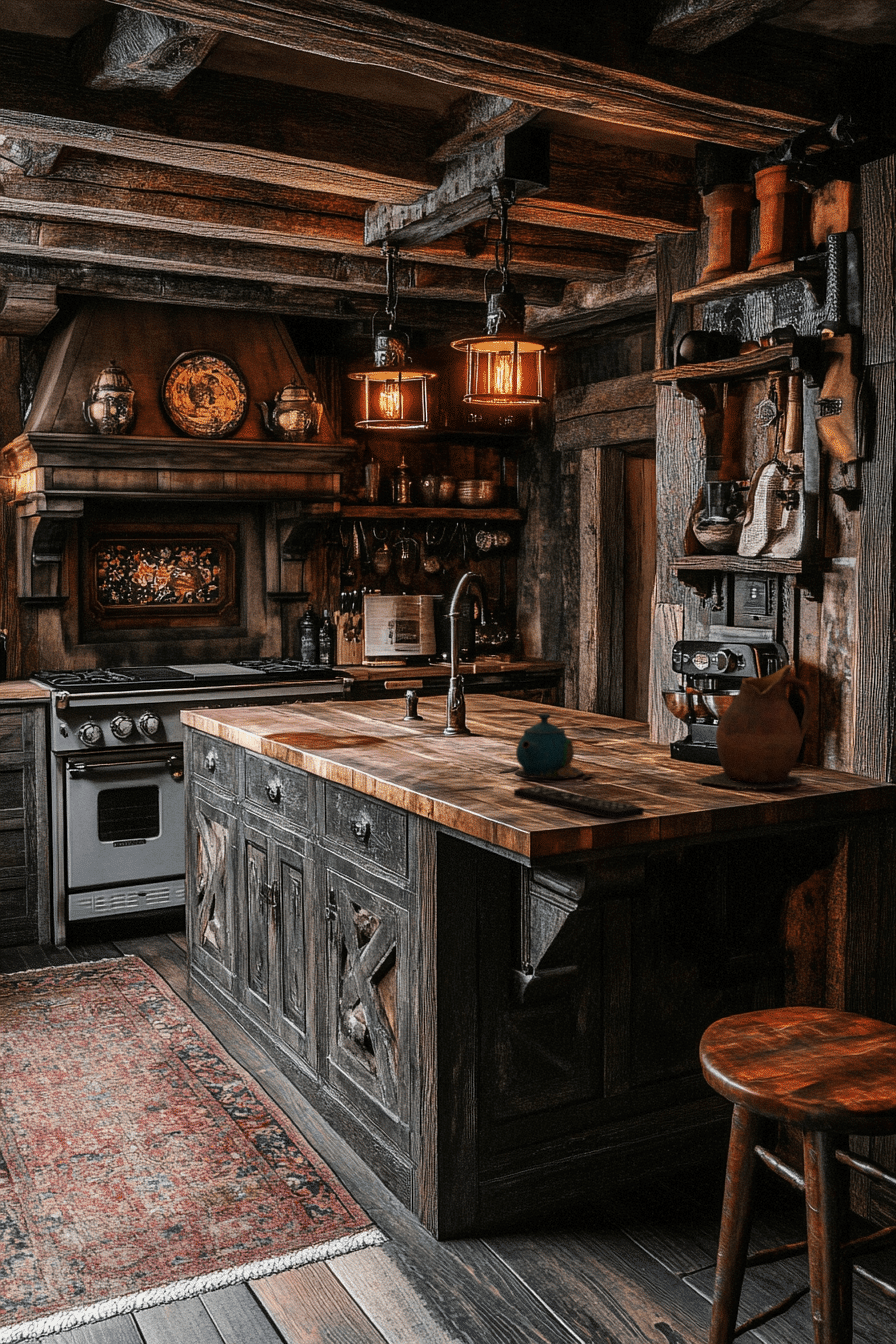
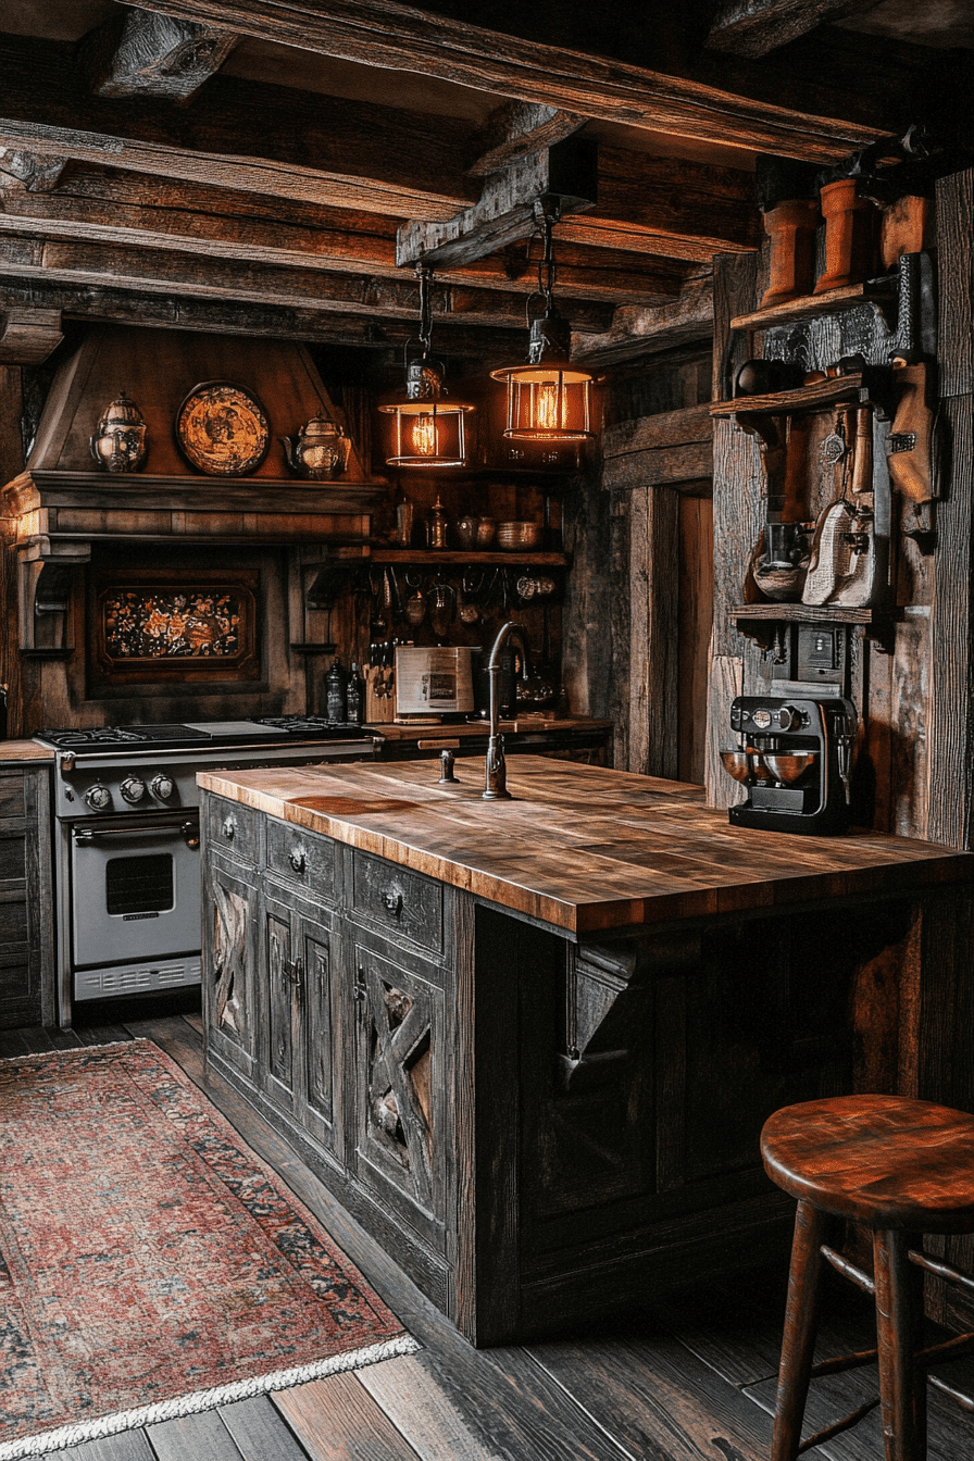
- ceramic pitcher (757, 724)
- teapot (548, 743)
- remote control (575, 800)
